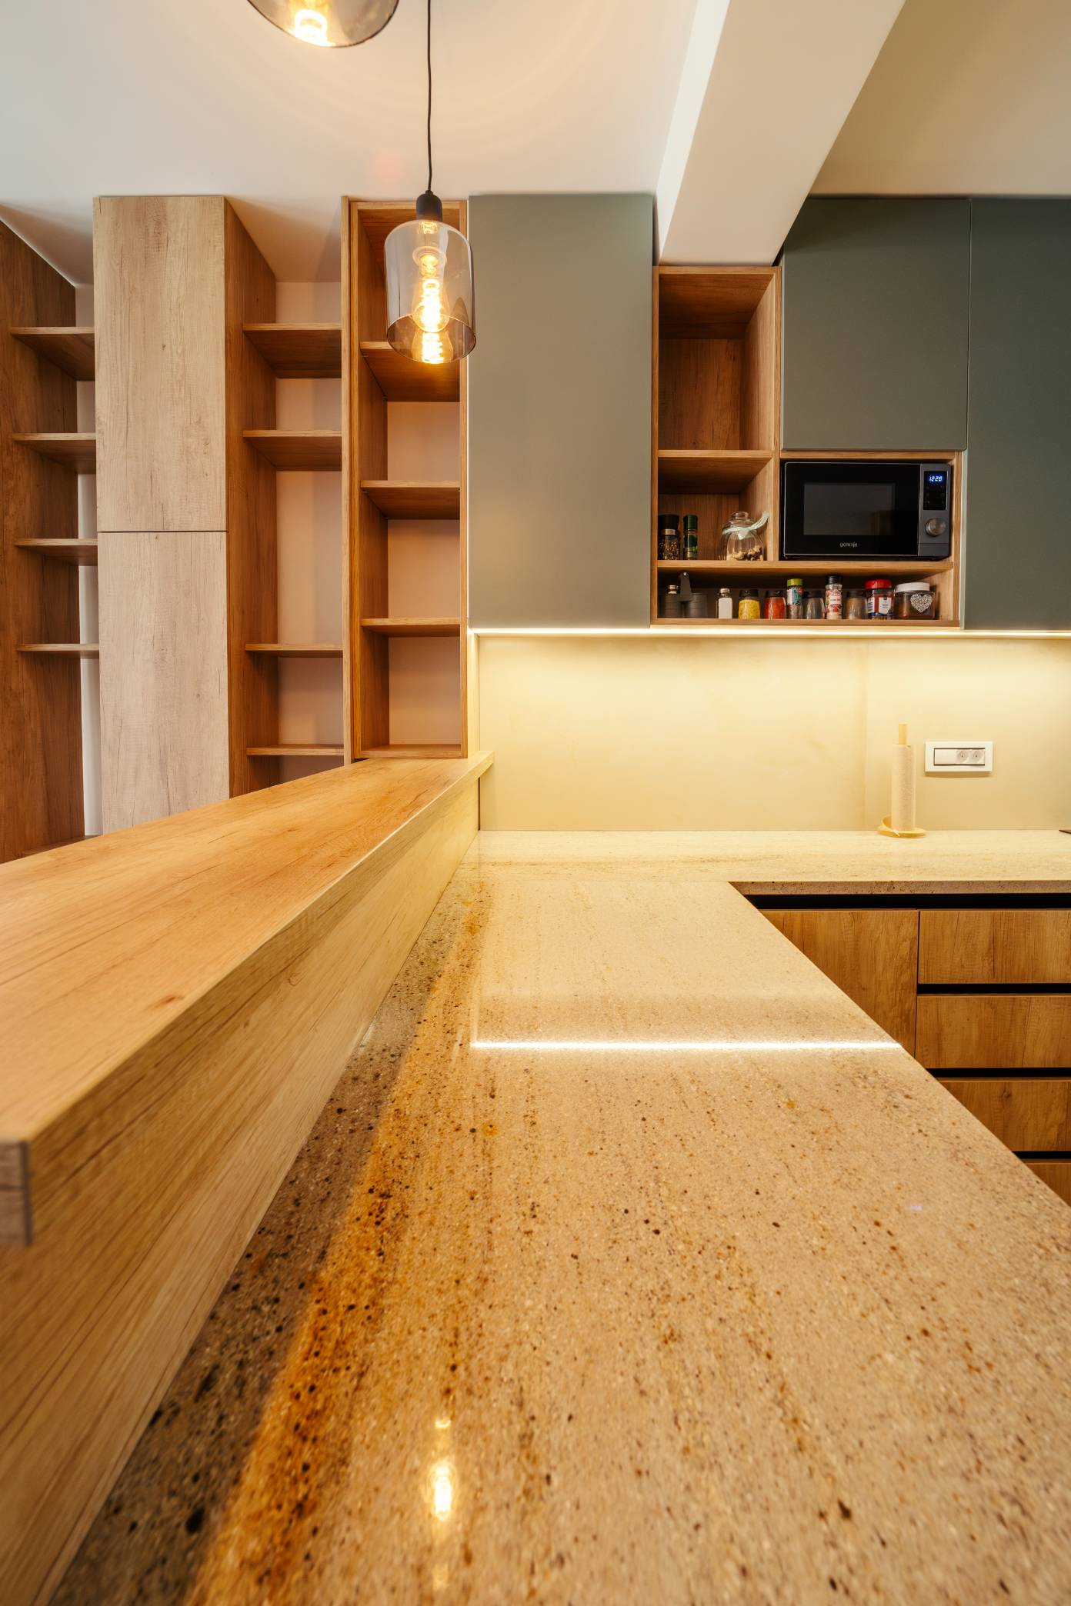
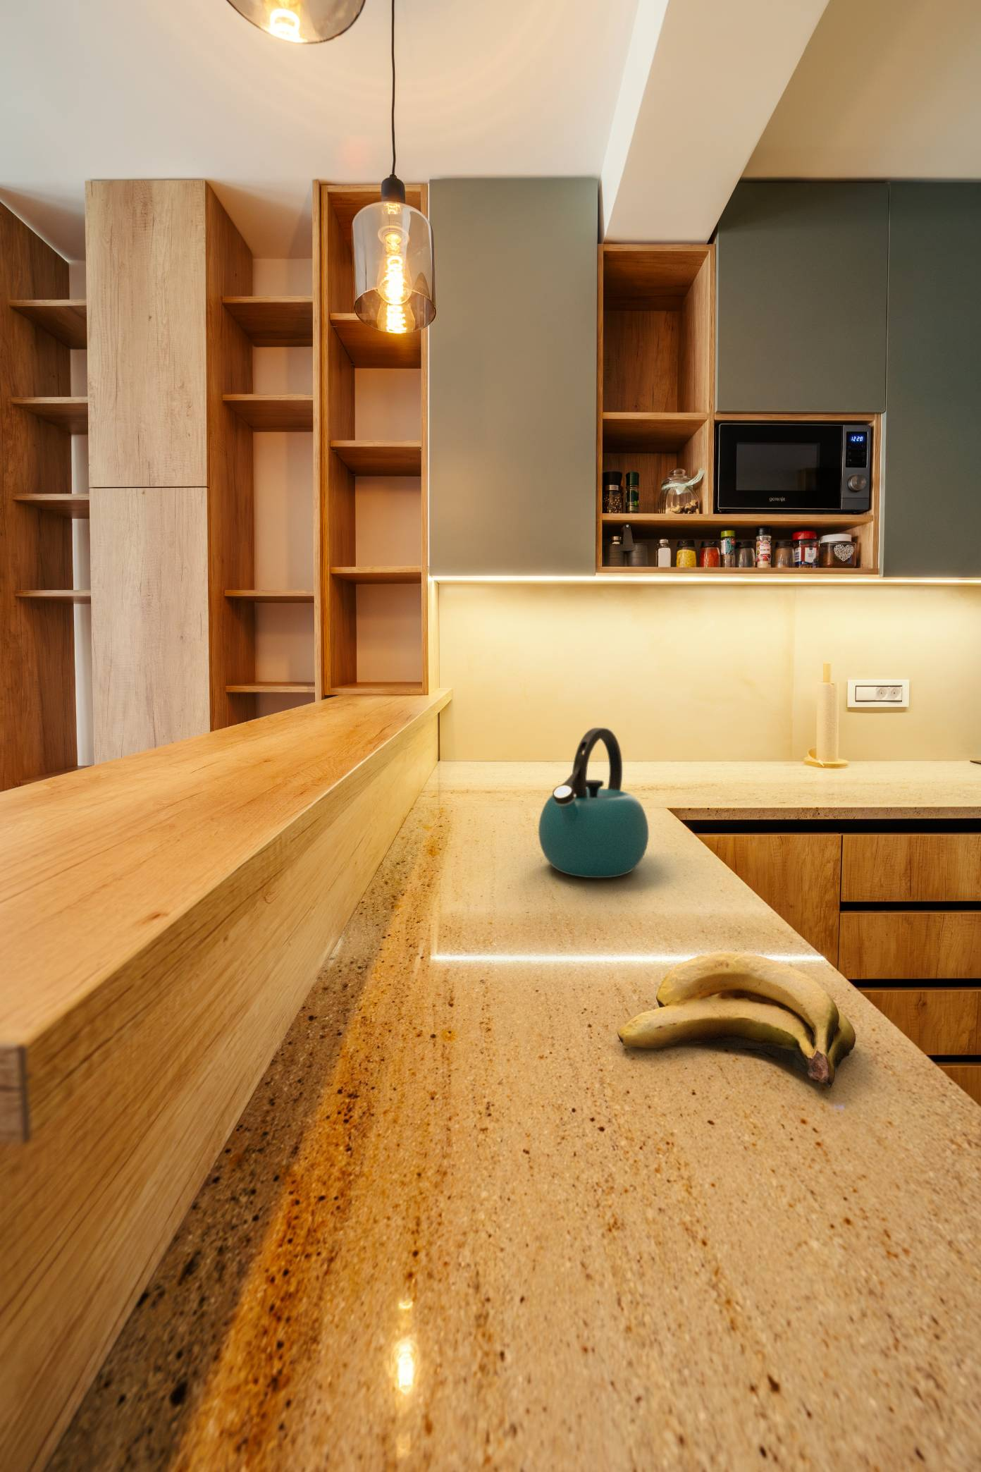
+ banana (742, 1011)
+ kettle (590, 800)
